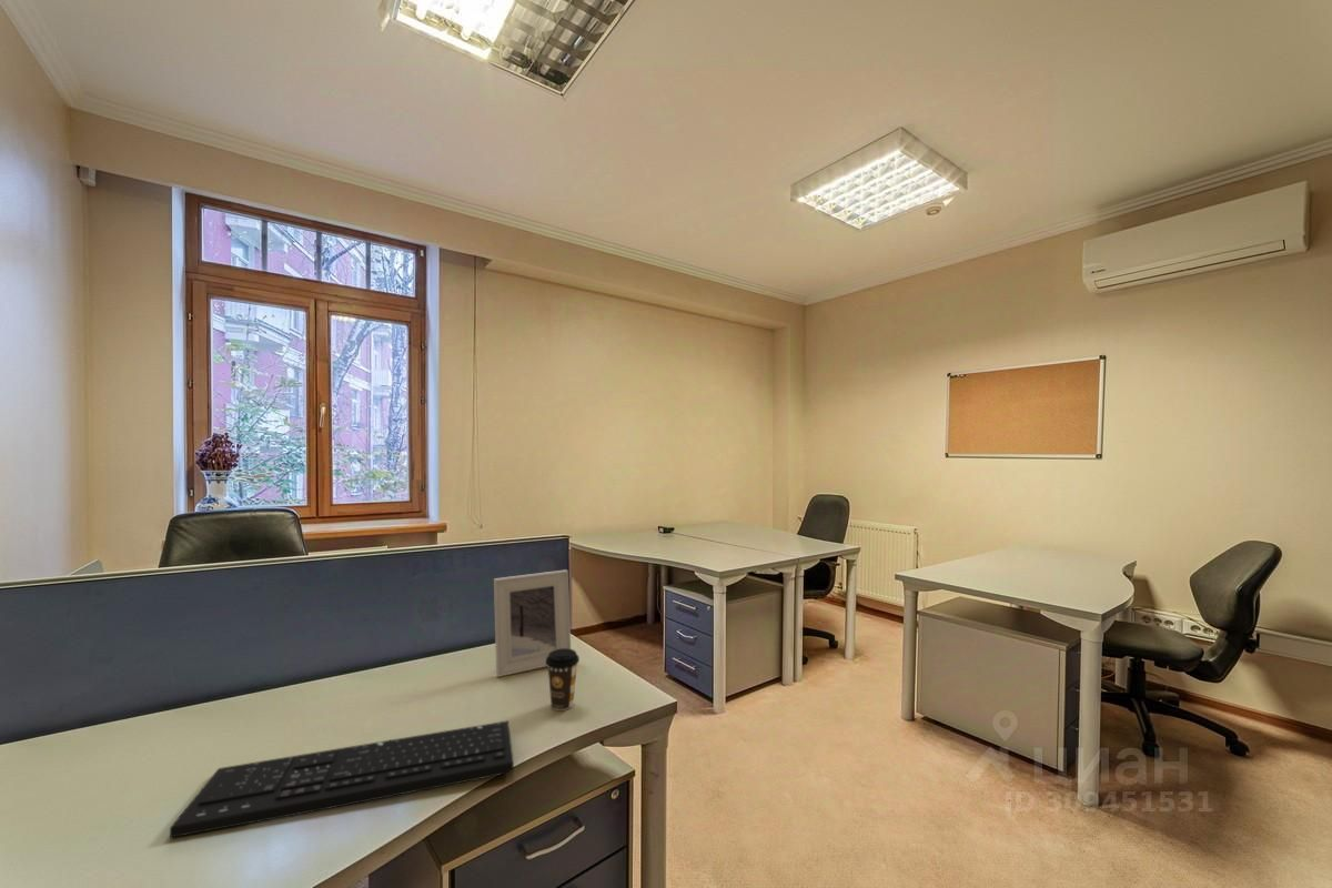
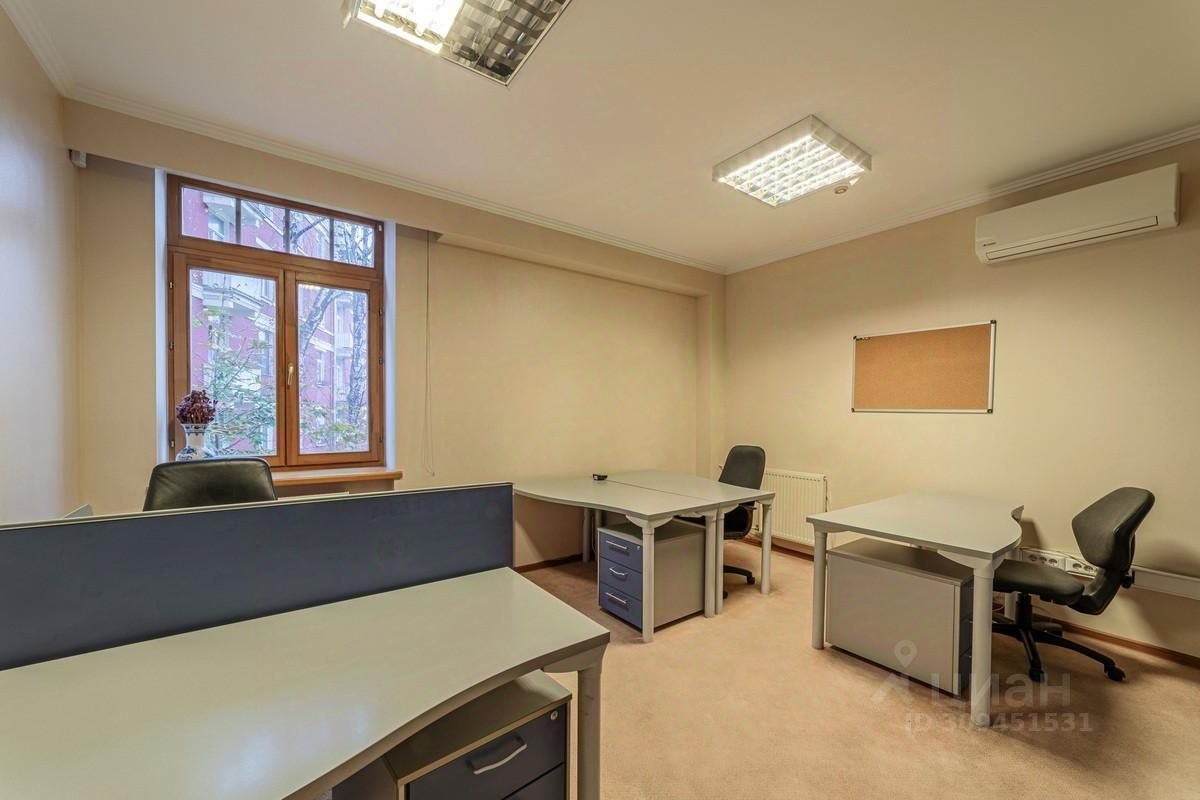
- picture frame (531, 618)
- coffee cup (562, 679)
- keyboard (367, 766)
